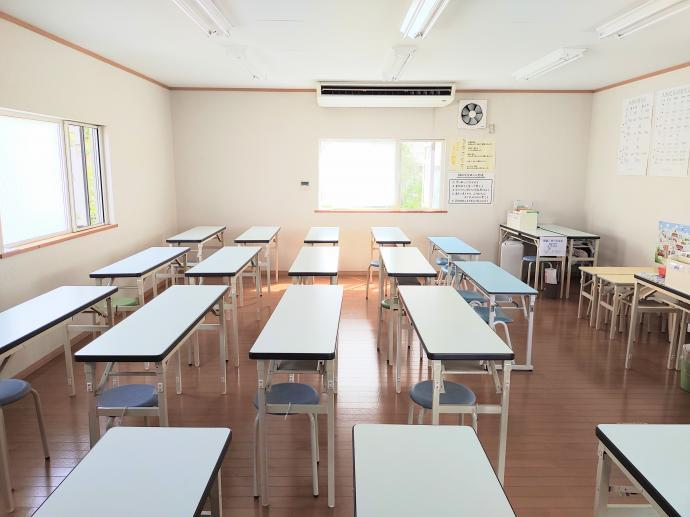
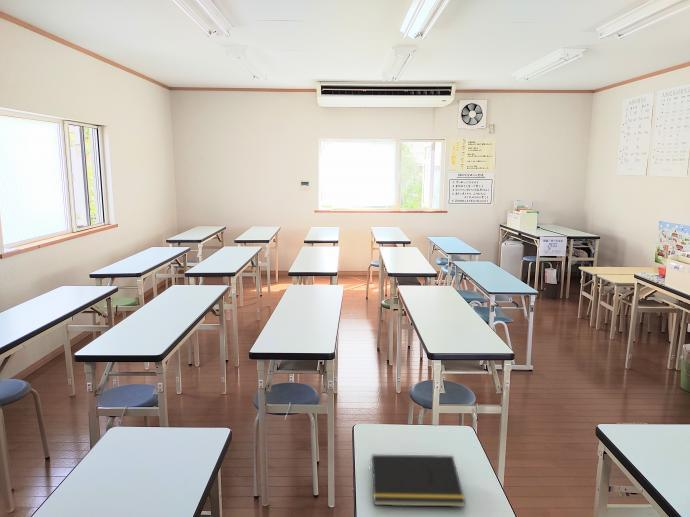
+ notepad (415, 479)
